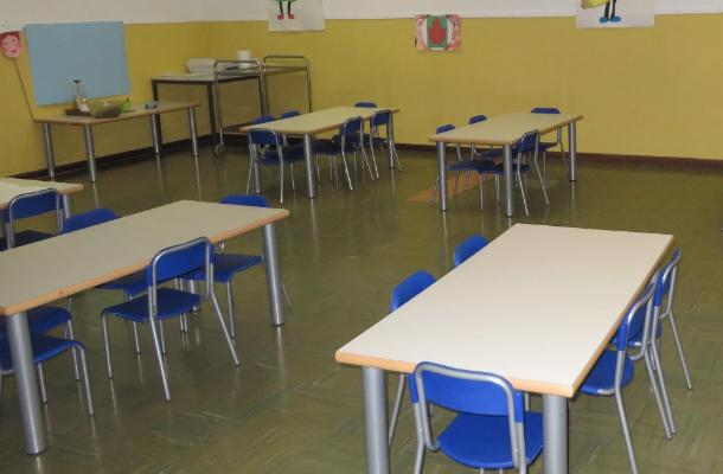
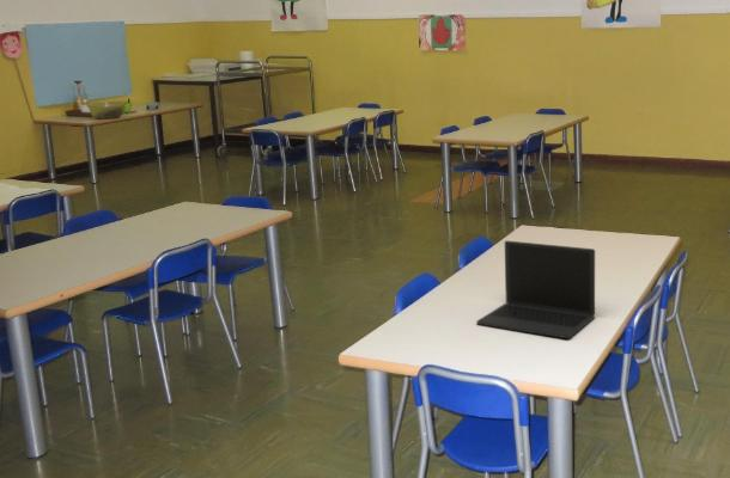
+ laptop (535, 287)
